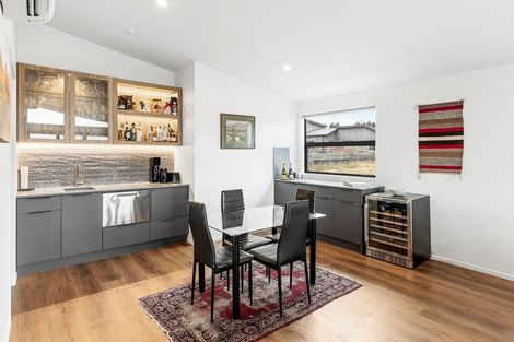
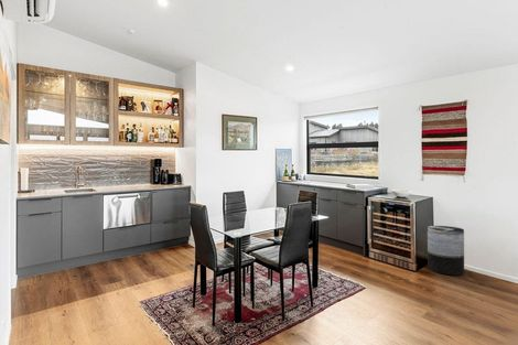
+ trash can (445, 249)
